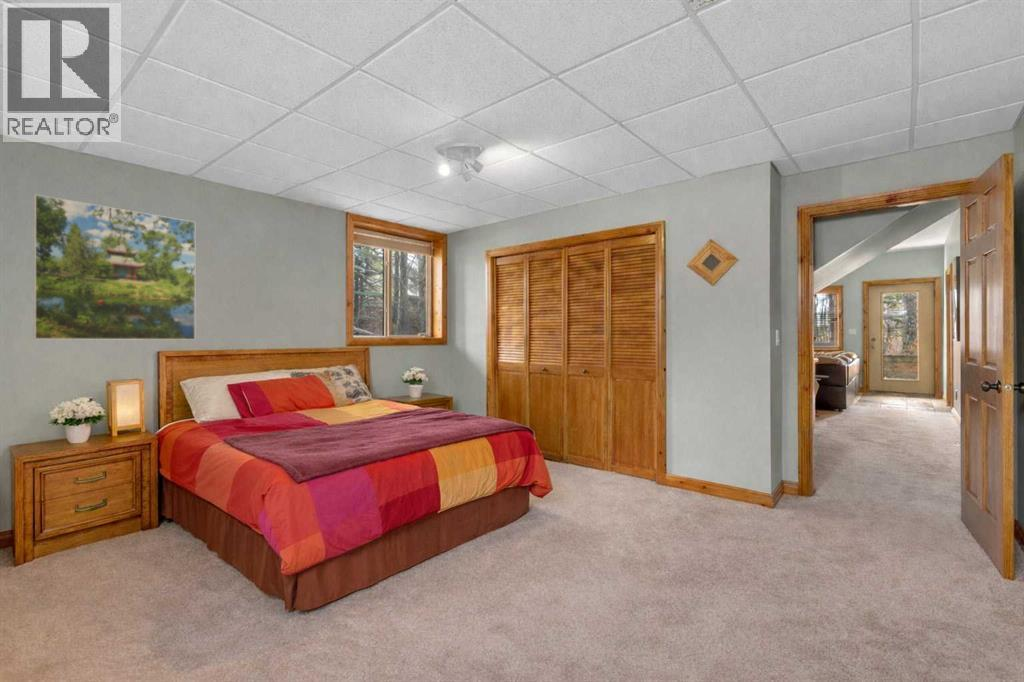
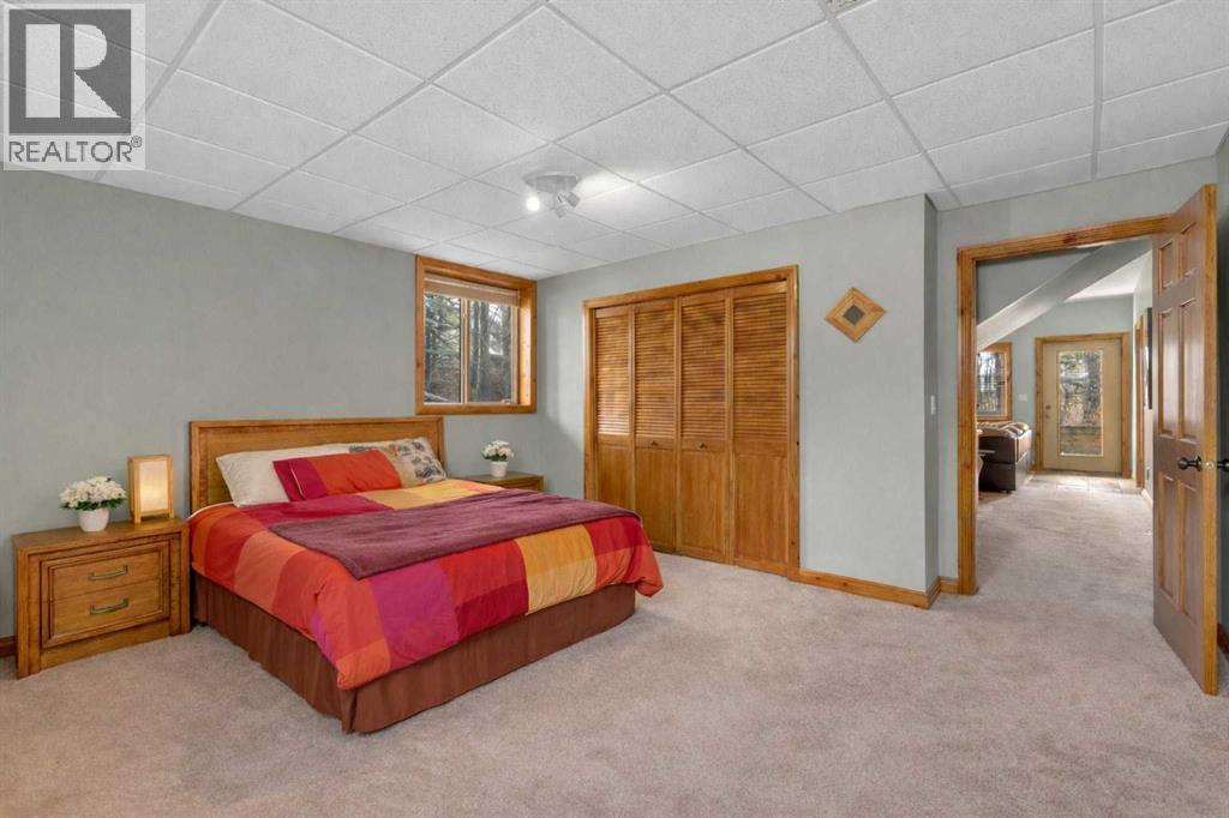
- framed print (122, 274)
